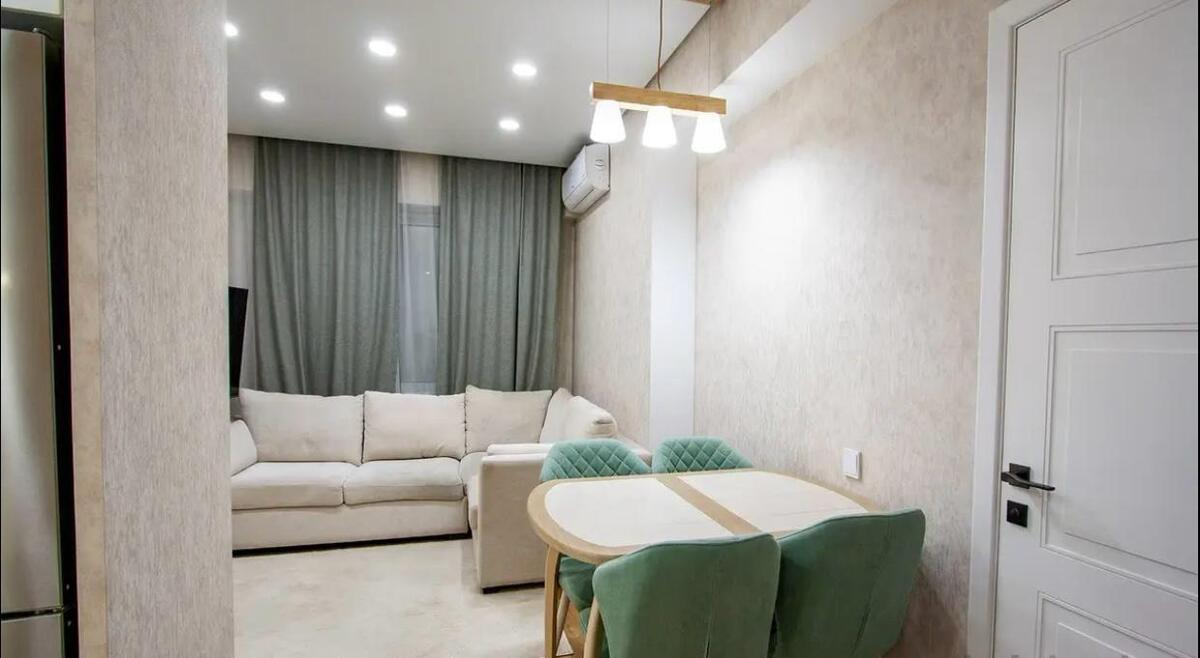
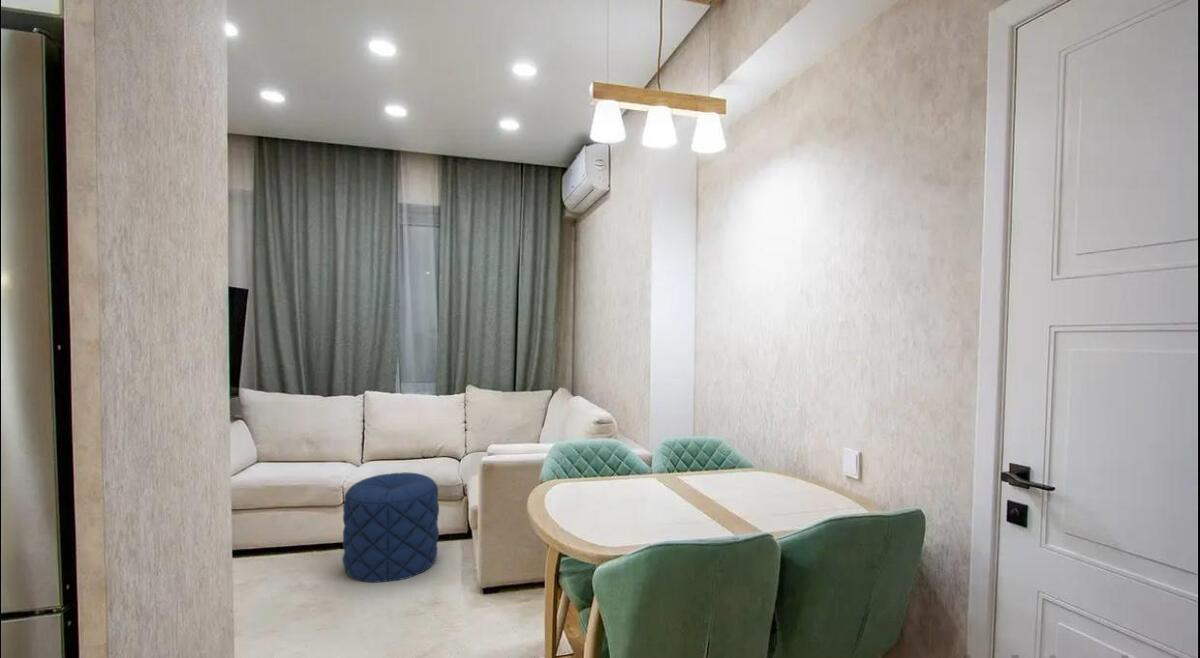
+ pouf (392, 522)
